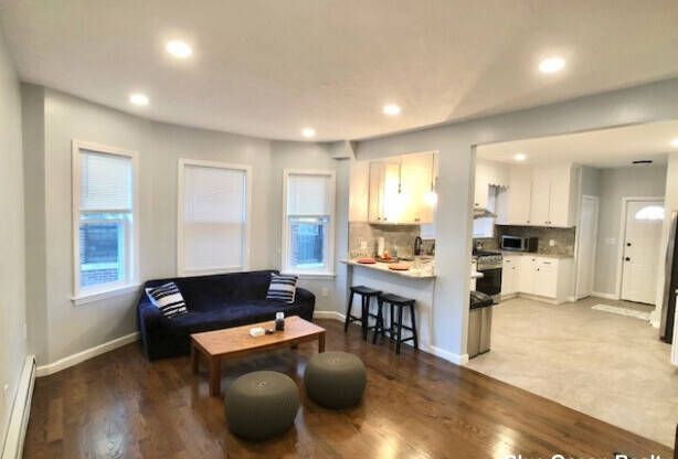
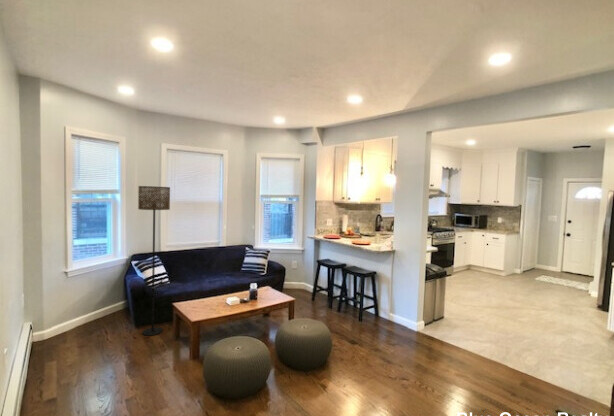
+ floor lamp (153, 259)
